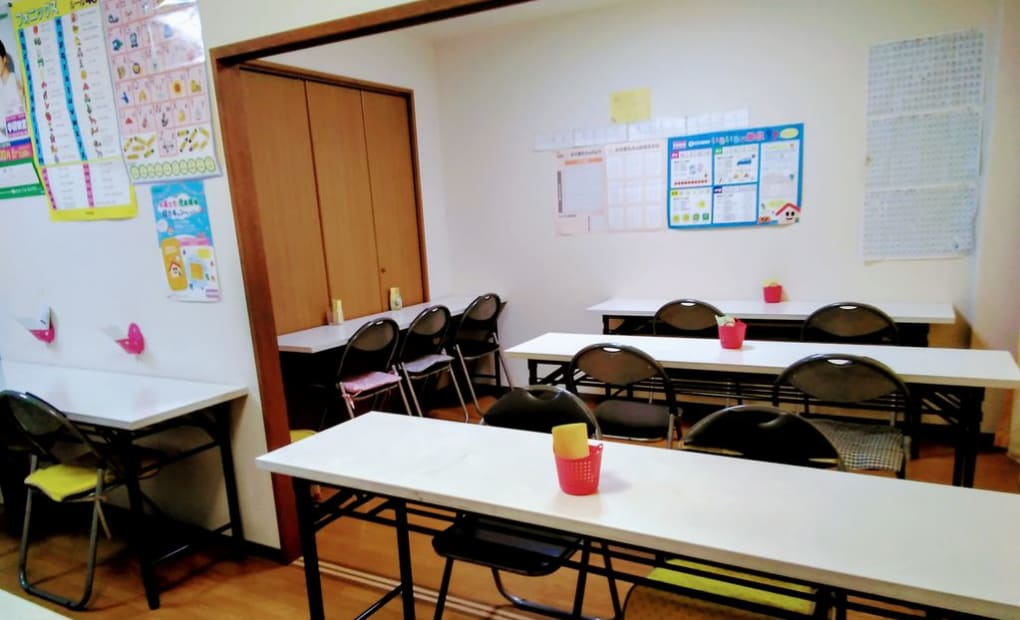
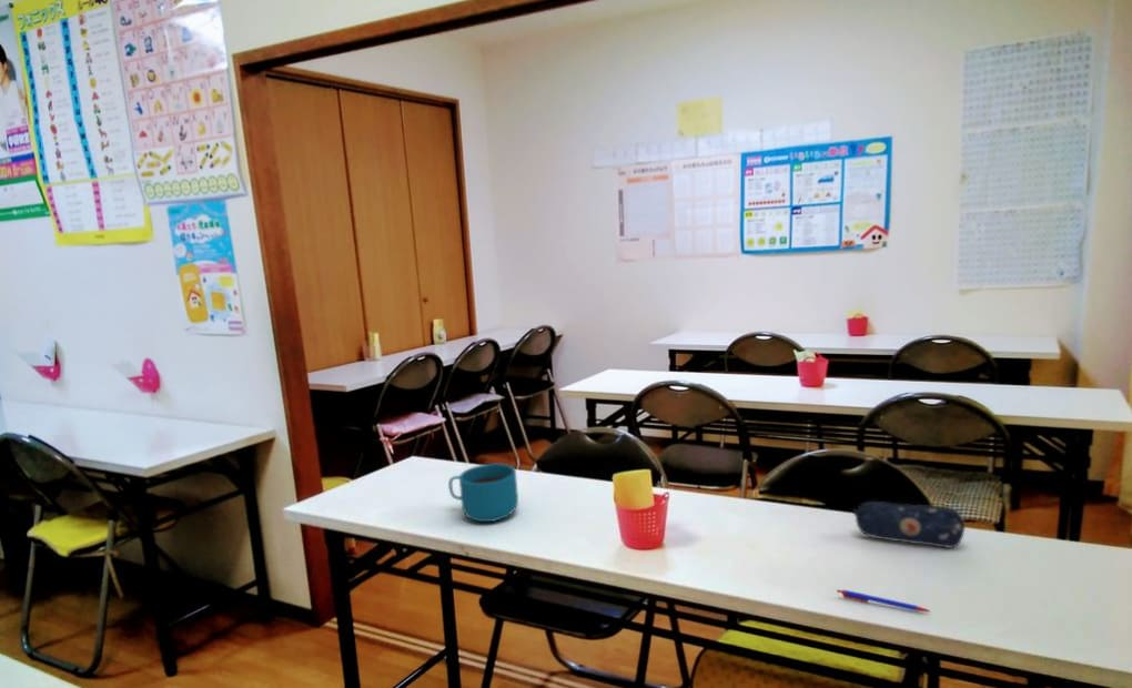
+ pencil case (908, 523)
+ cup (481, 493)
+ pen (882, 600)
